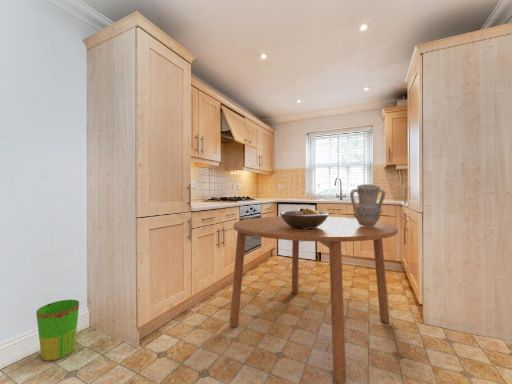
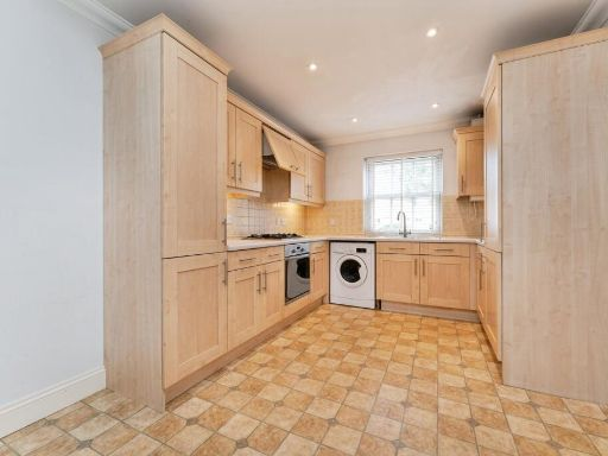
- fruit bowl (303, 217)
- dining table (298, 268)
- waste bin (58, 329)
- vase (366, 205)
